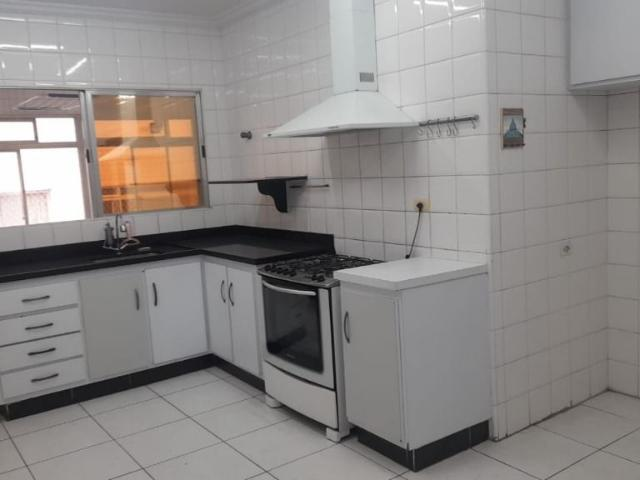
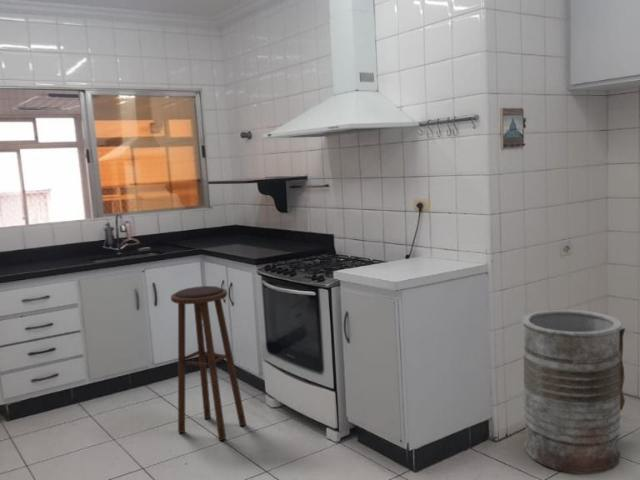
+ stool (205, 360)
+ trash can (580, 382)
